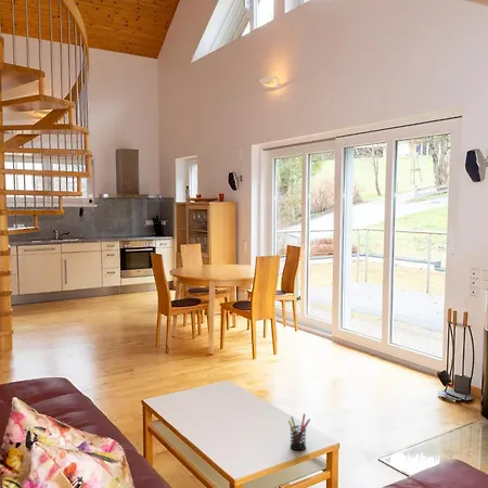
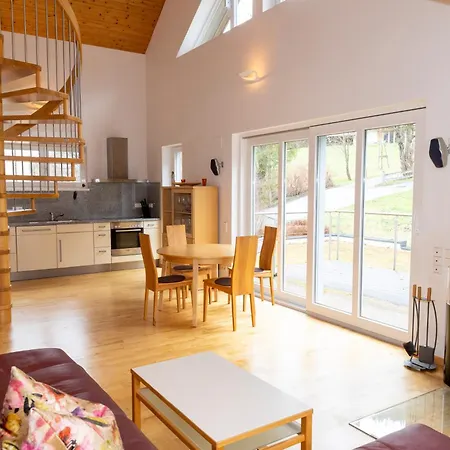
- pen holder (297, 429)
